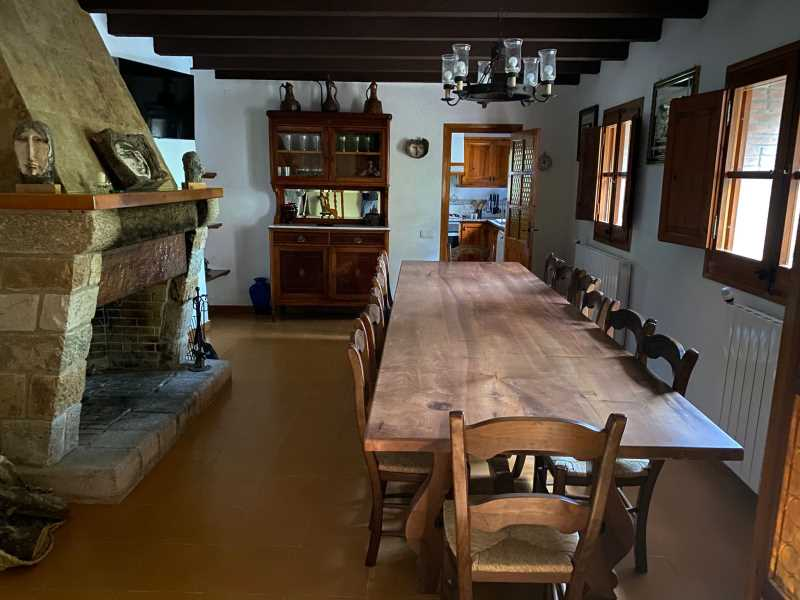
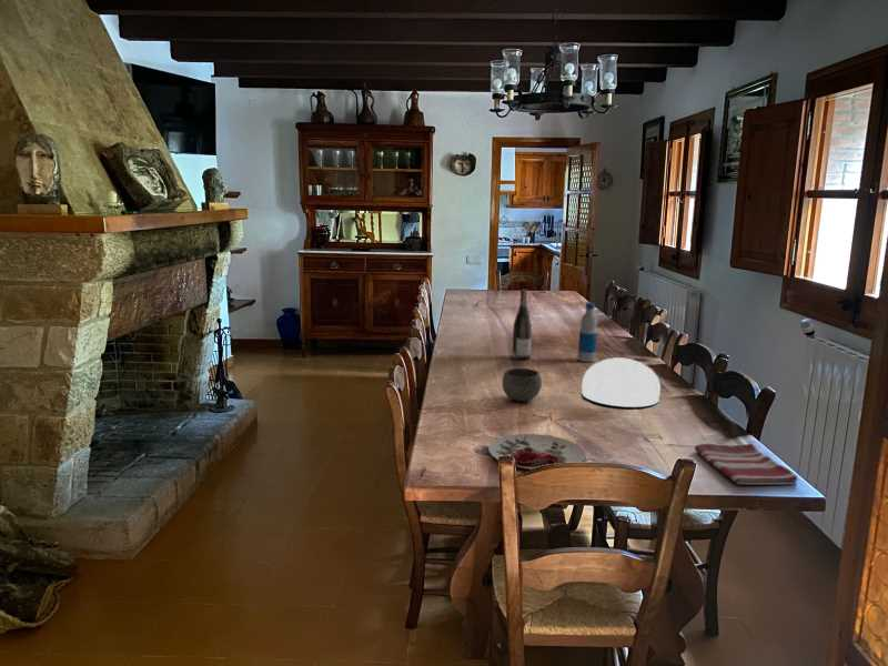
+ wine bottle (522, 323)
+ bottle (588, 331)
+ dish towel (744, 462)
+ bowl (522, 385)
+ plate (536, 450)
+ plate (620, 377)
